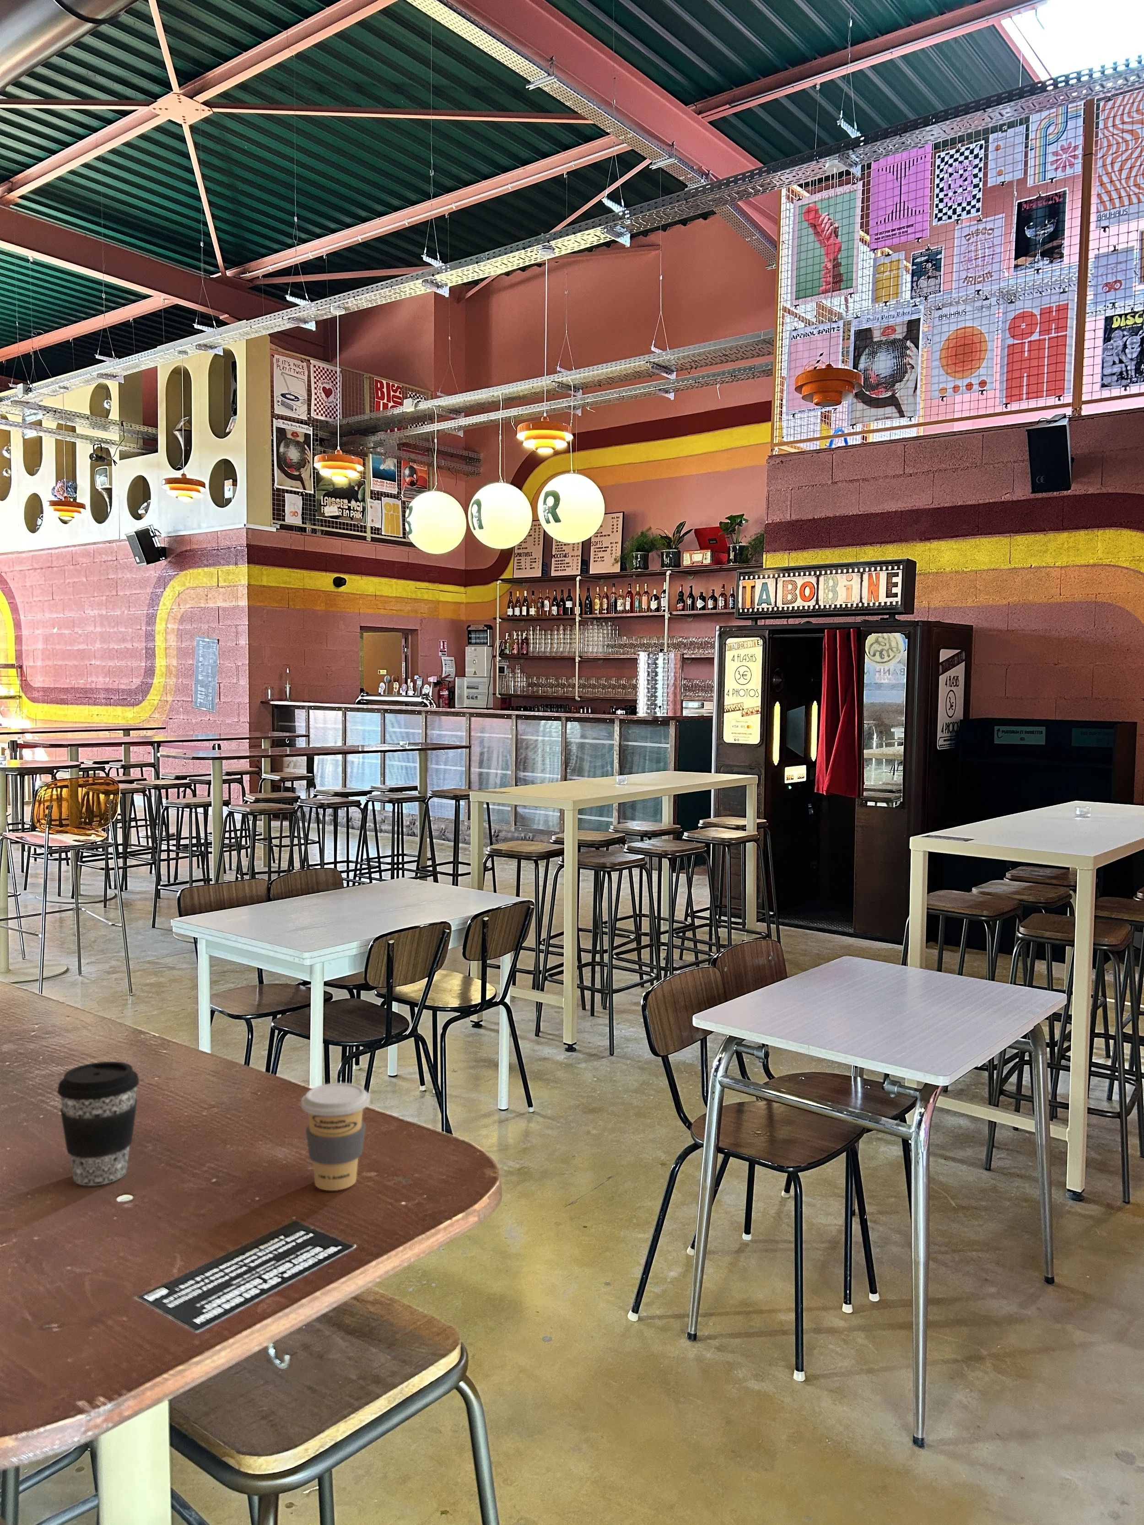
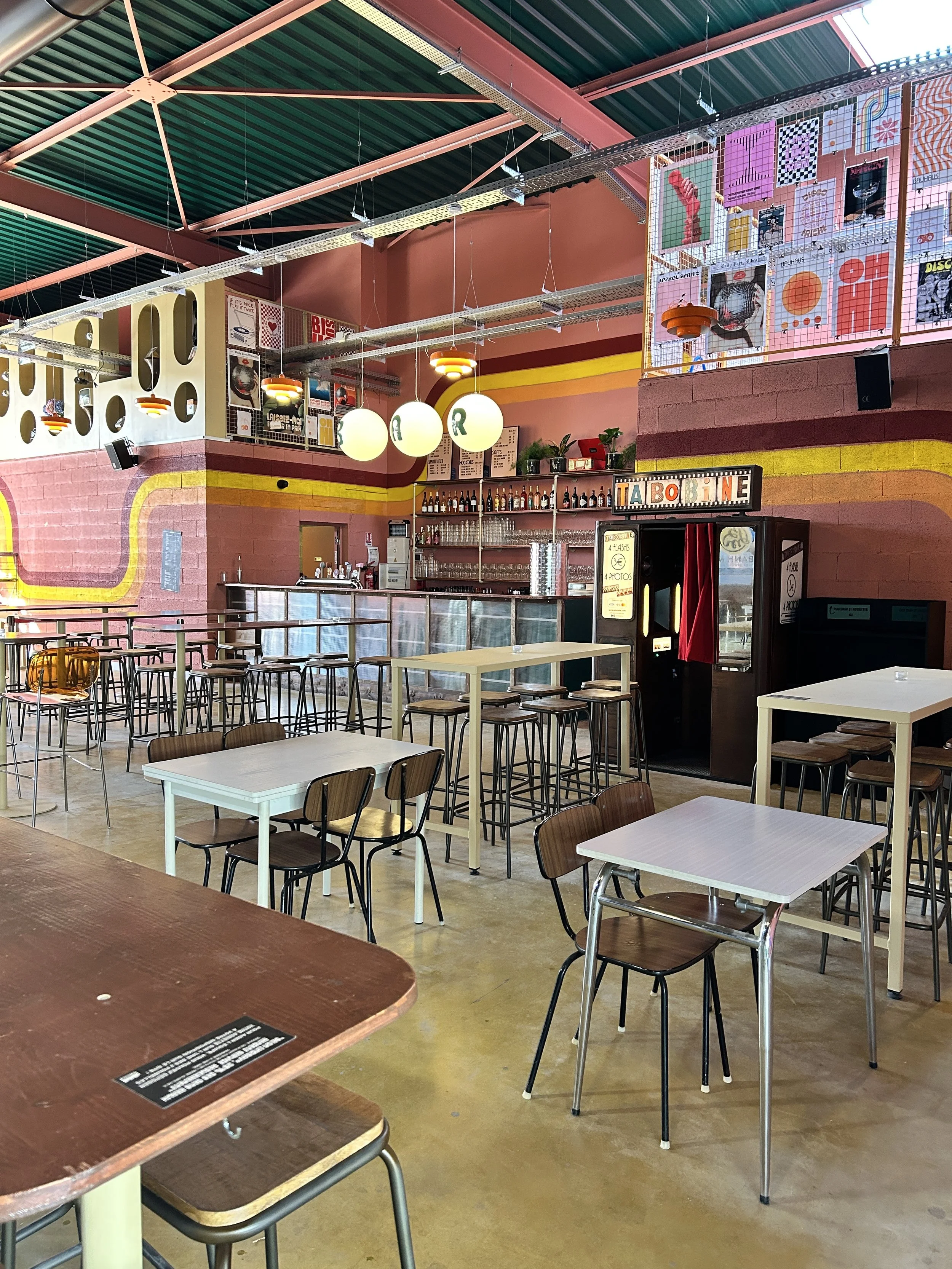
- coffee cup (100, 1124)
- coffee cup (335, 1137)
